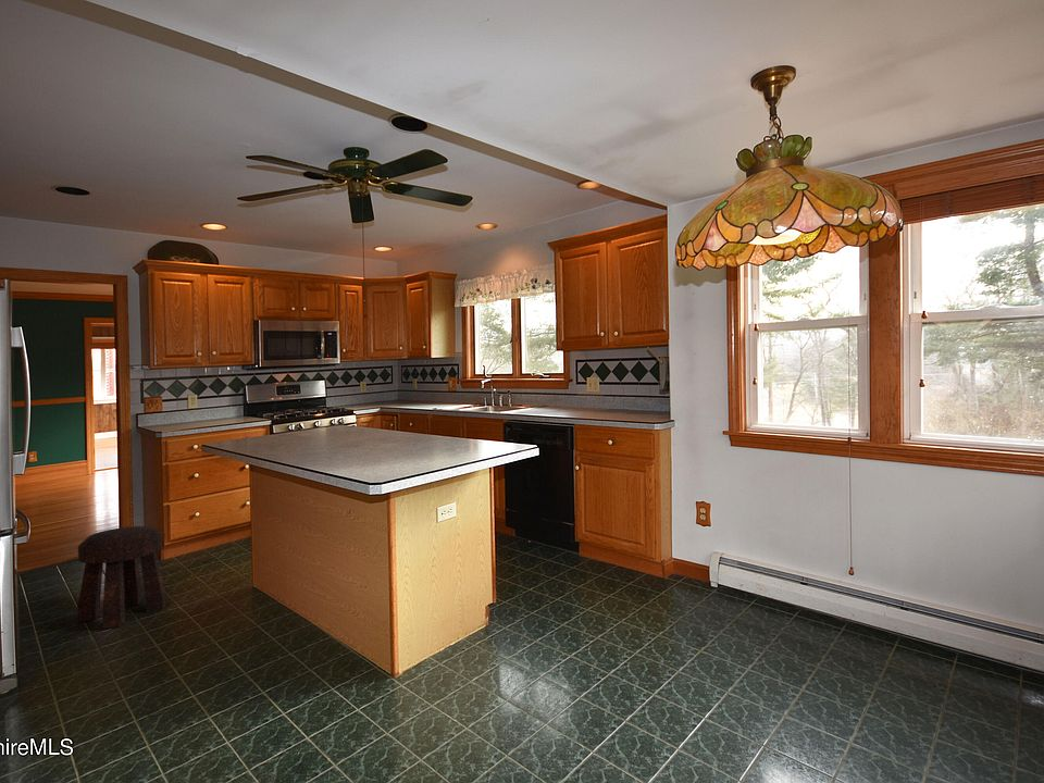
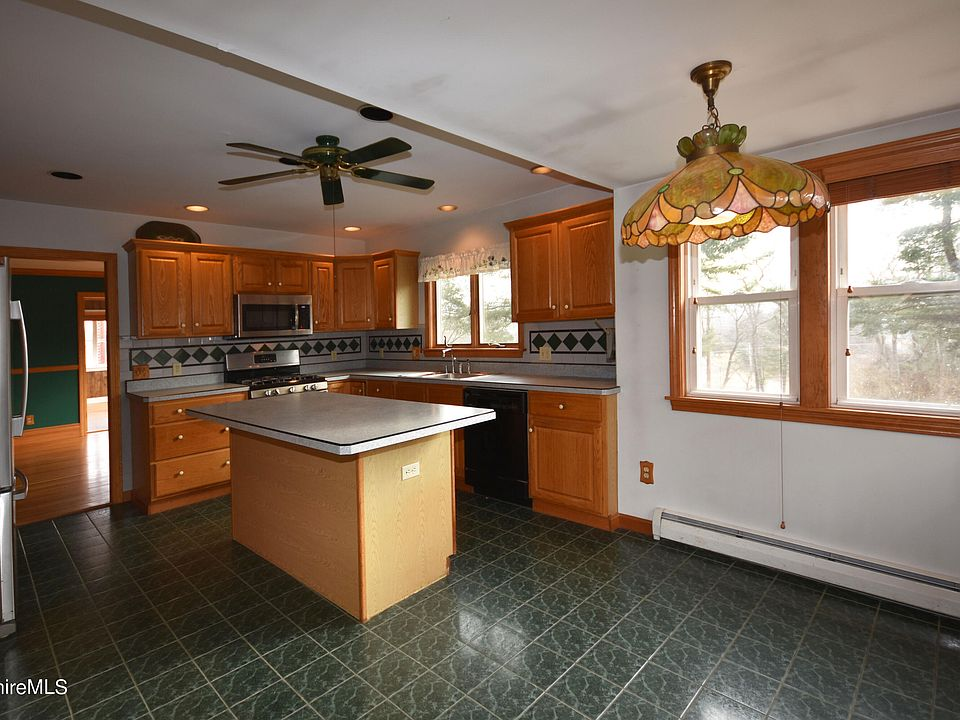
- stool (122, 572)
